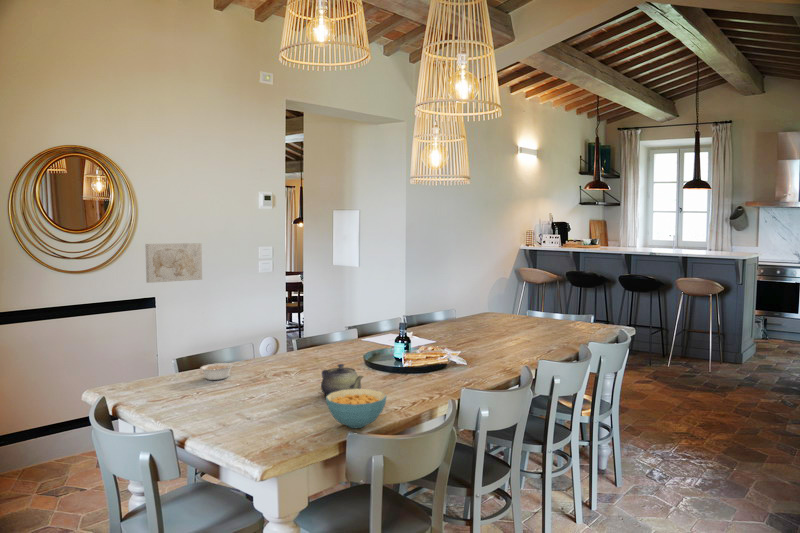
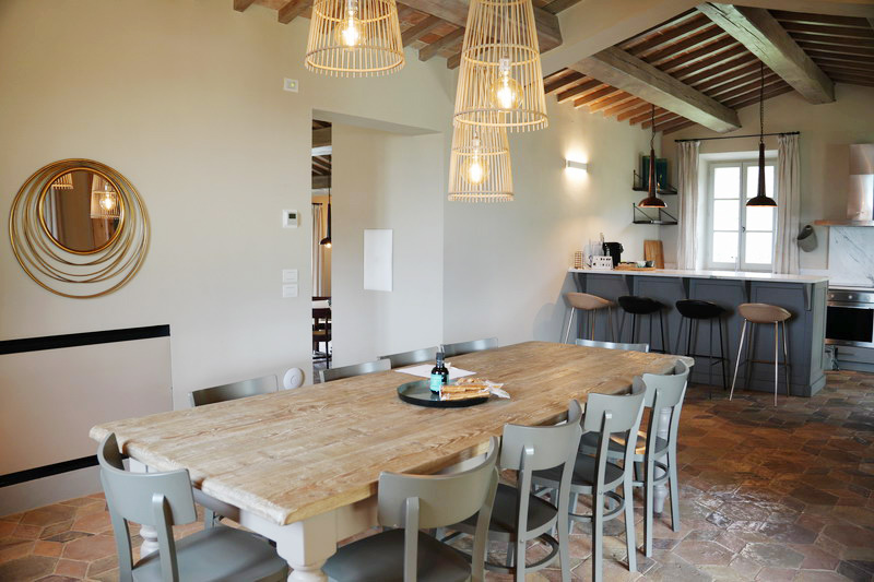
- legume (218, 370)
- cereal bowl (356, 410)
- teapot (342, 380)
- wall art (174, 262)
